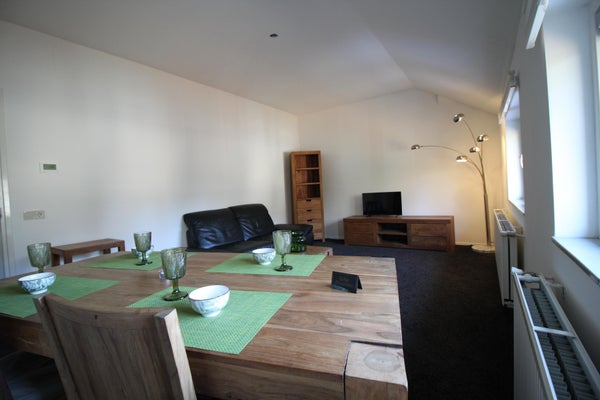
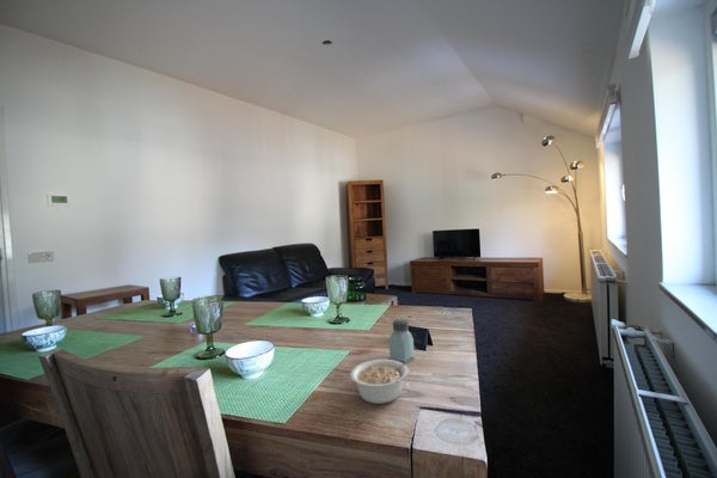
+ legume (380, 378)
+ saltshaker (400, 339)
